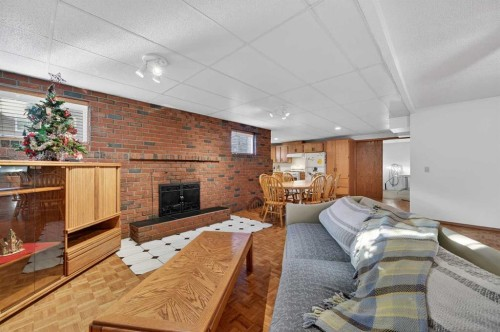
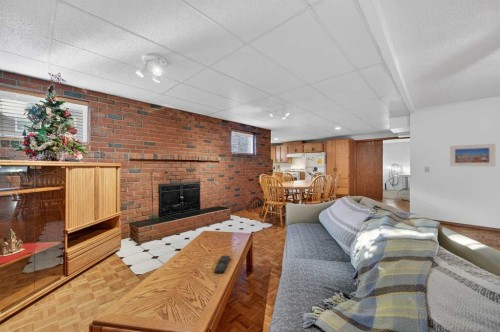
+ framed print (471, 155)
+ remote control (222, 263)
